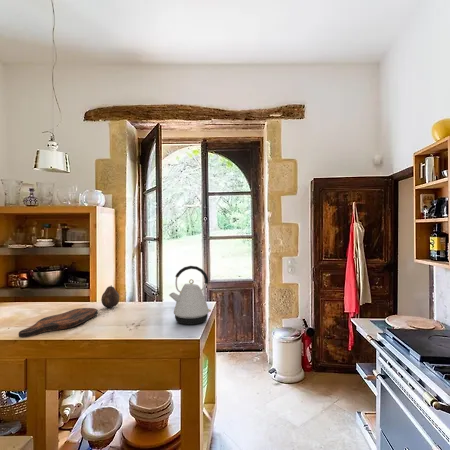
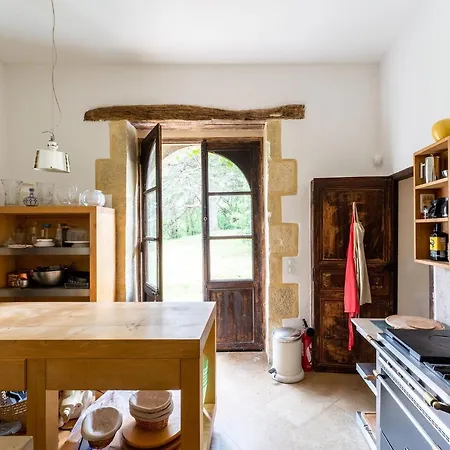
- kettle (190, 293)
- fruit (110, 296)
- cutting board (63, 320)
